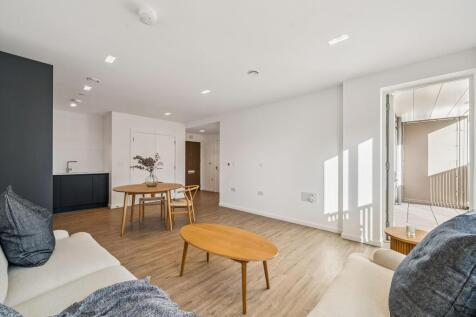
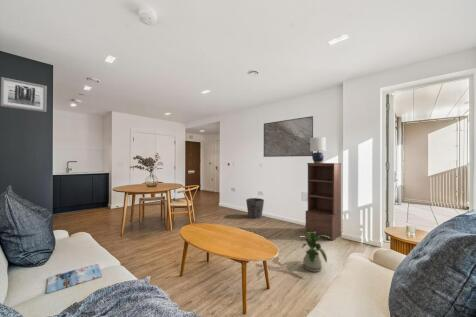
+ wall art (24, 95)
+ lamp (317, 149)
+ house plant (314, 246)
+ magazine (75, 276)
+ waste bin (255, 208)
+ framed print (286, 138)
+ shelving unit (323, 198)
